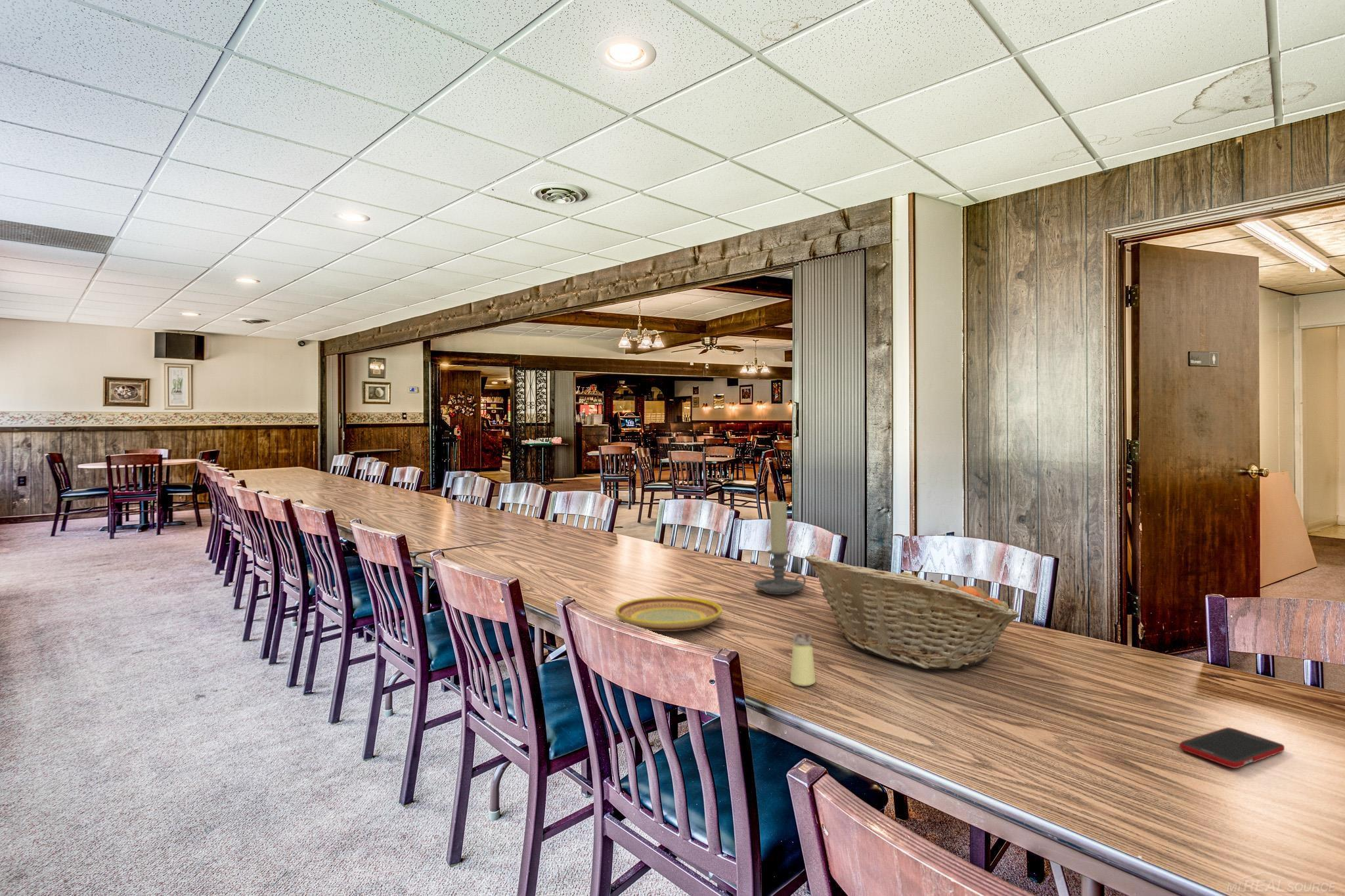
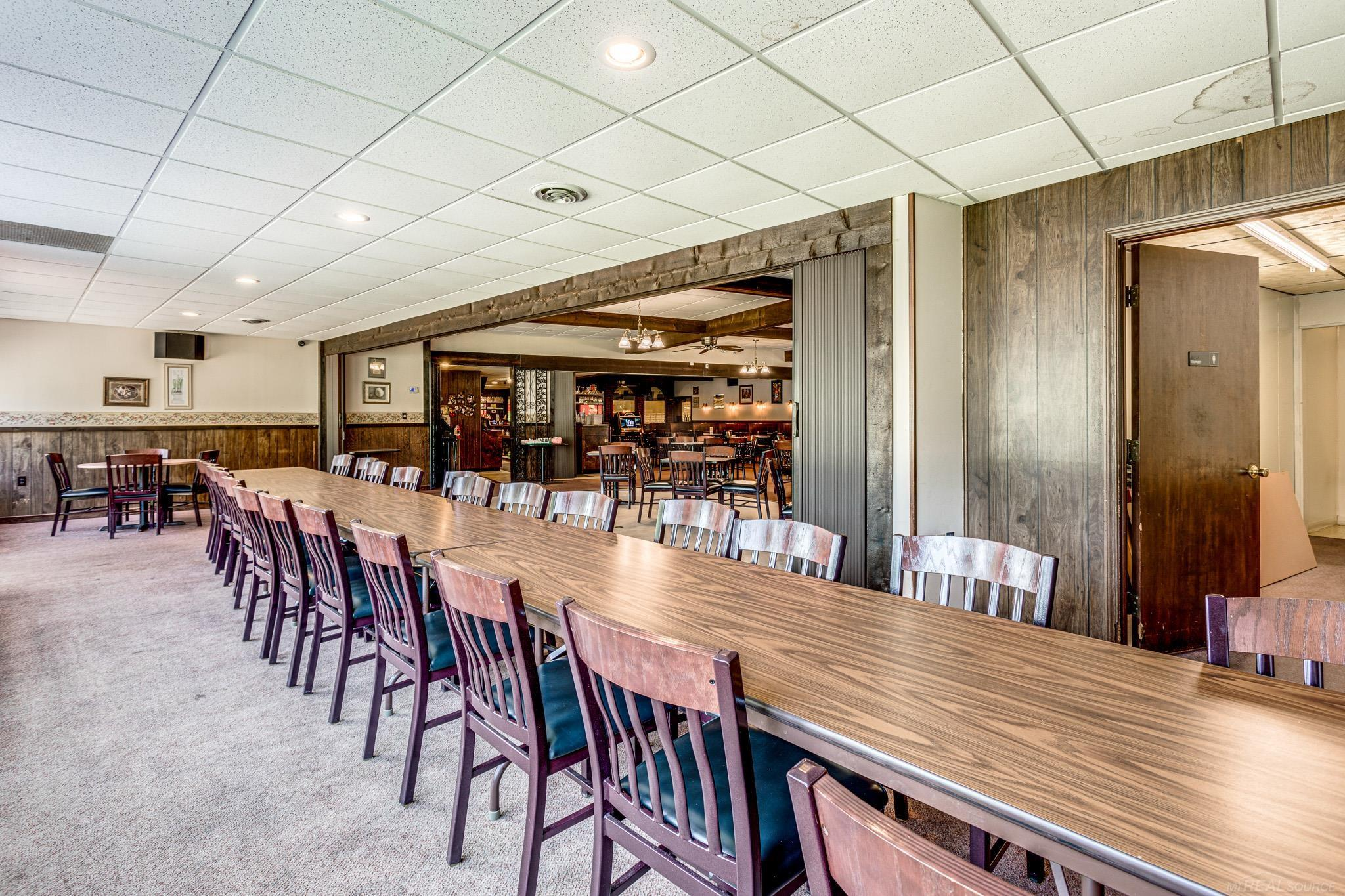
- cell phone (1231, 747)
- candle holder (782, 545)
- plate (669, 615)
- saltshaker (803, 658)
- fruit basket (903, 601)
